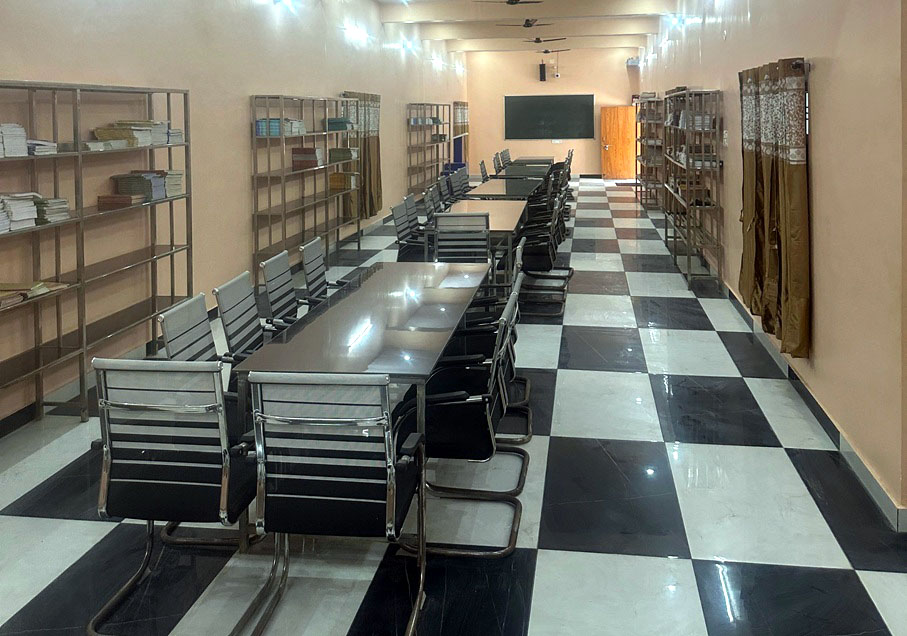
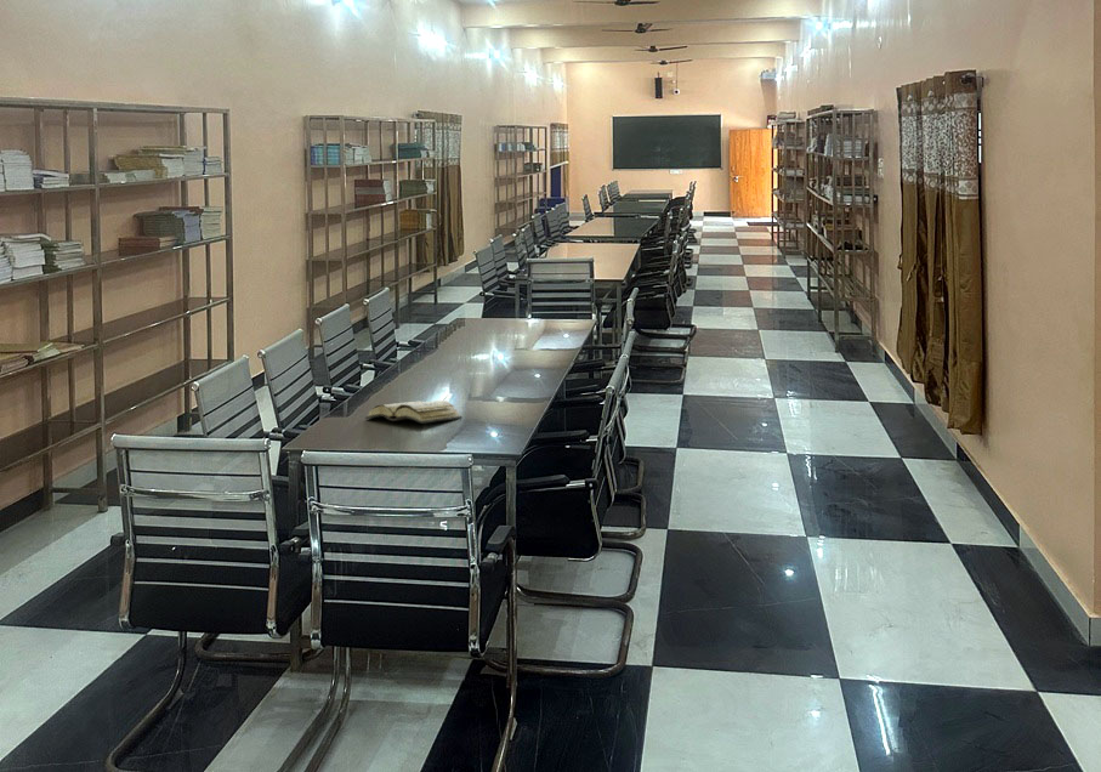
+ diary (413, 410)
